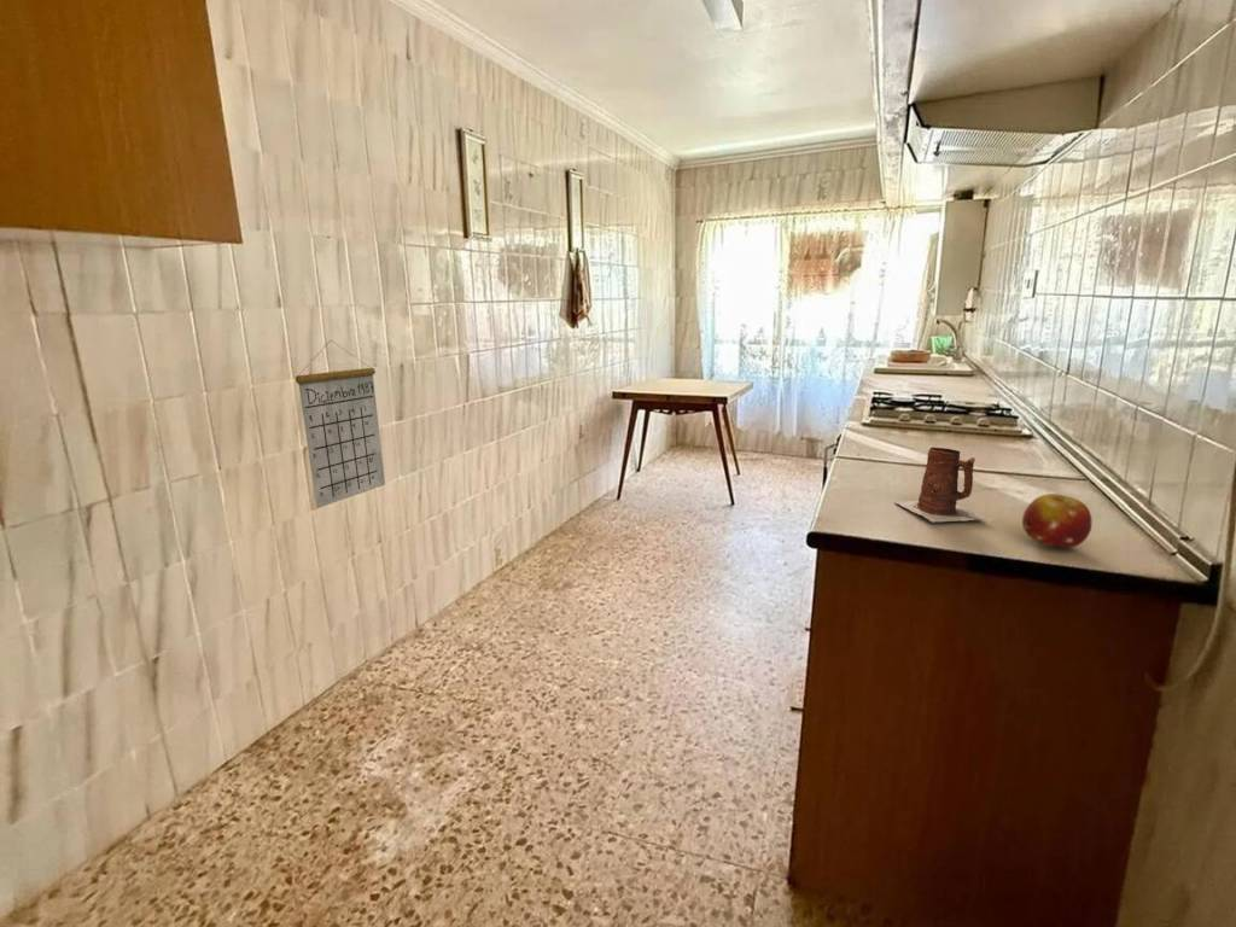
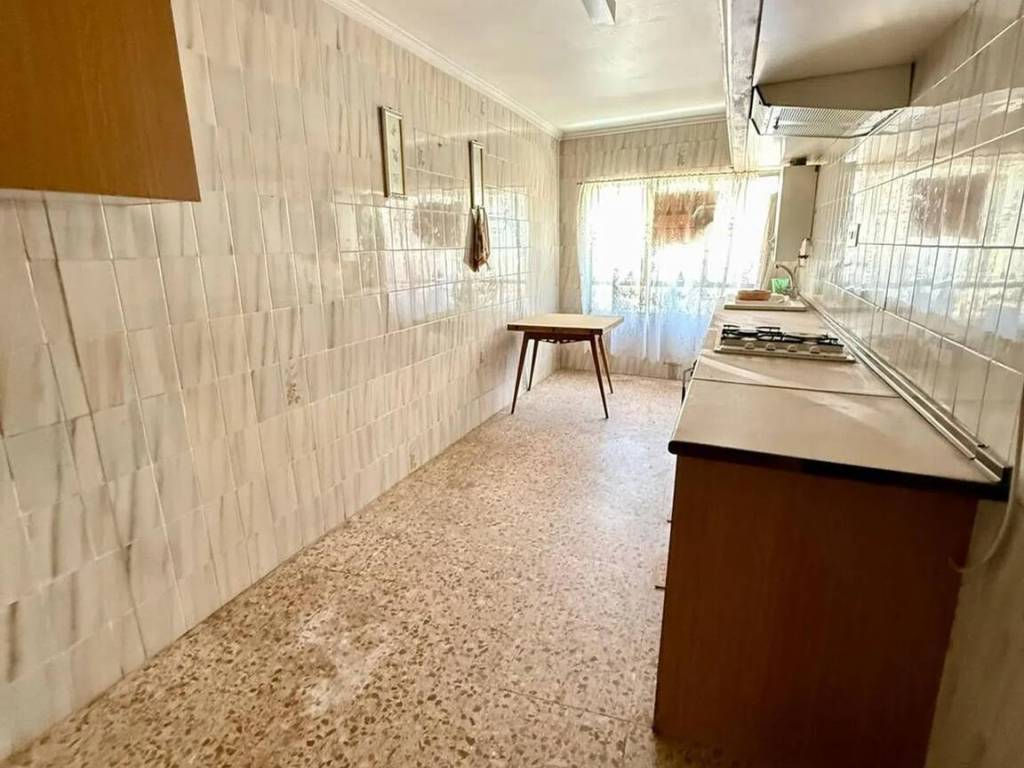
- fruit (1055, 520)
- mug (941, 480)
- calendar (343, 420)
